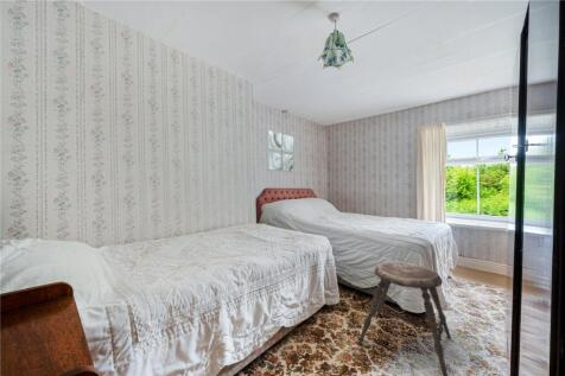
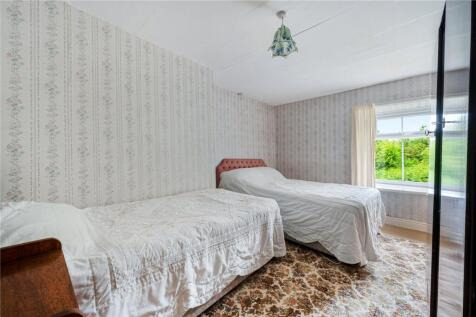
- wall art (280, 152)
- stool (401, 316)
